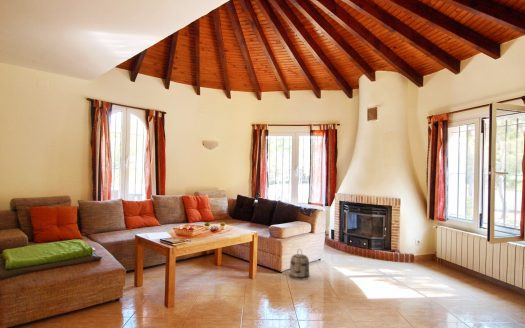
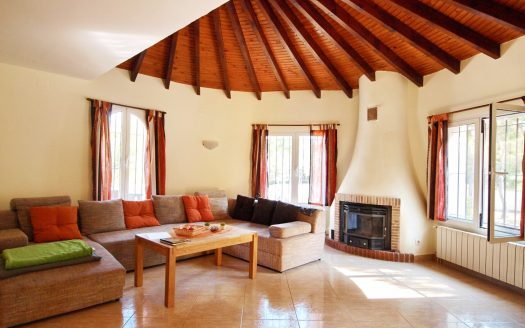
- basket (299, 262)
